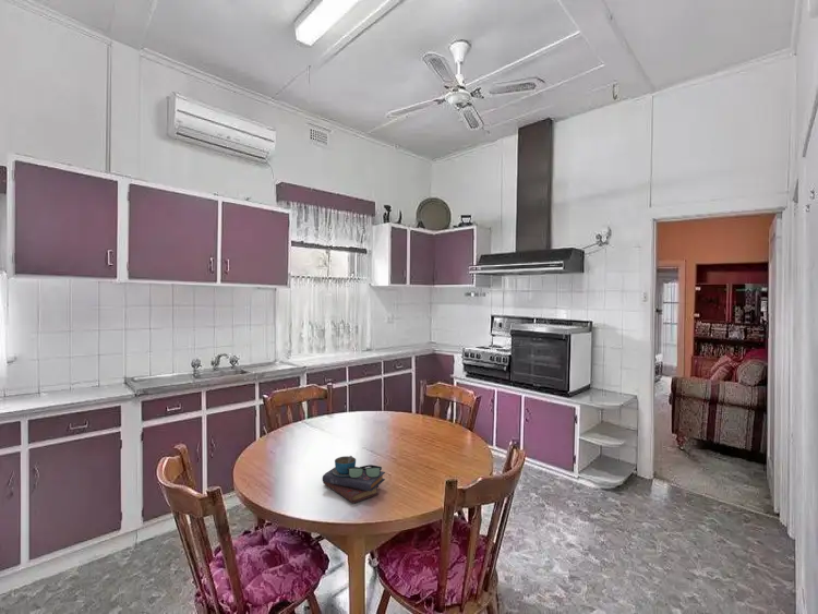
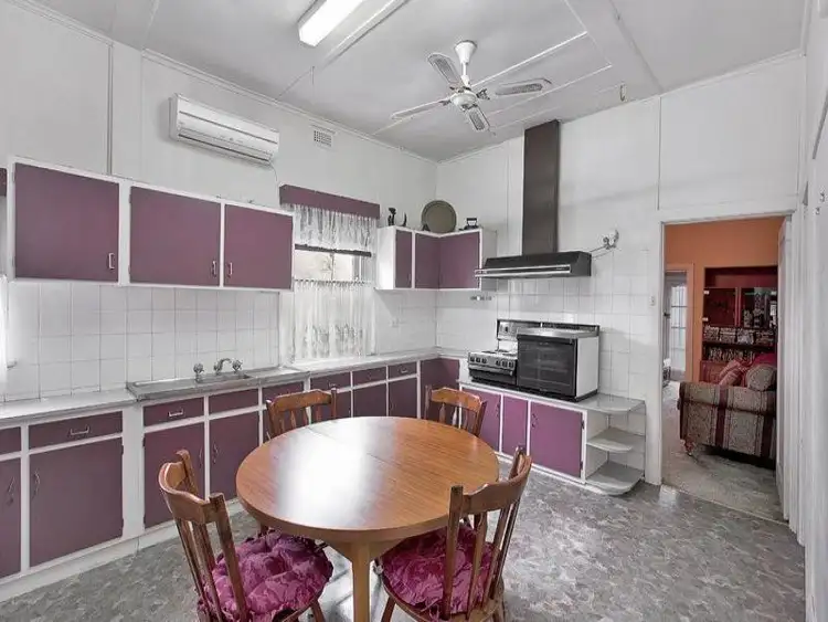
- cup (352, 470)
